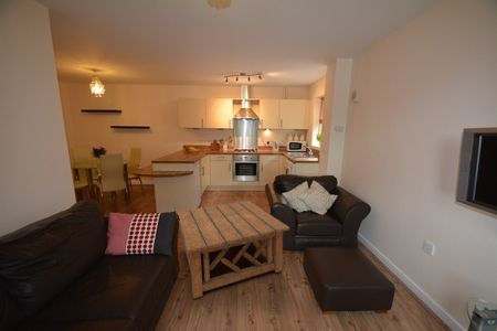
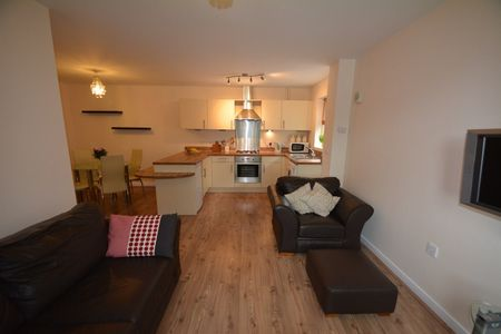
- coffee table (226, 238)
